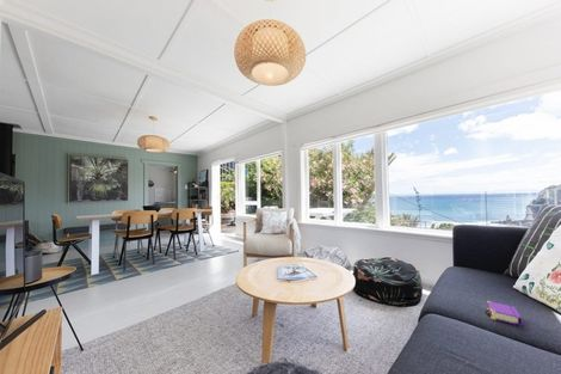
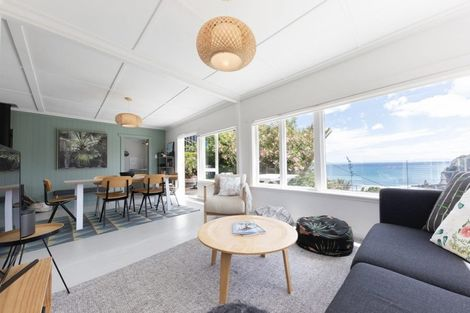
- book (503, 312)
